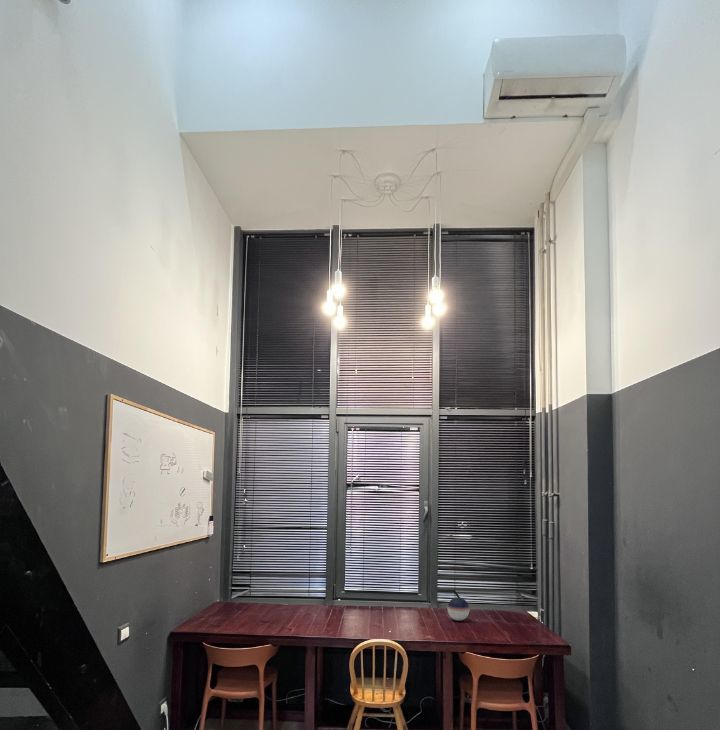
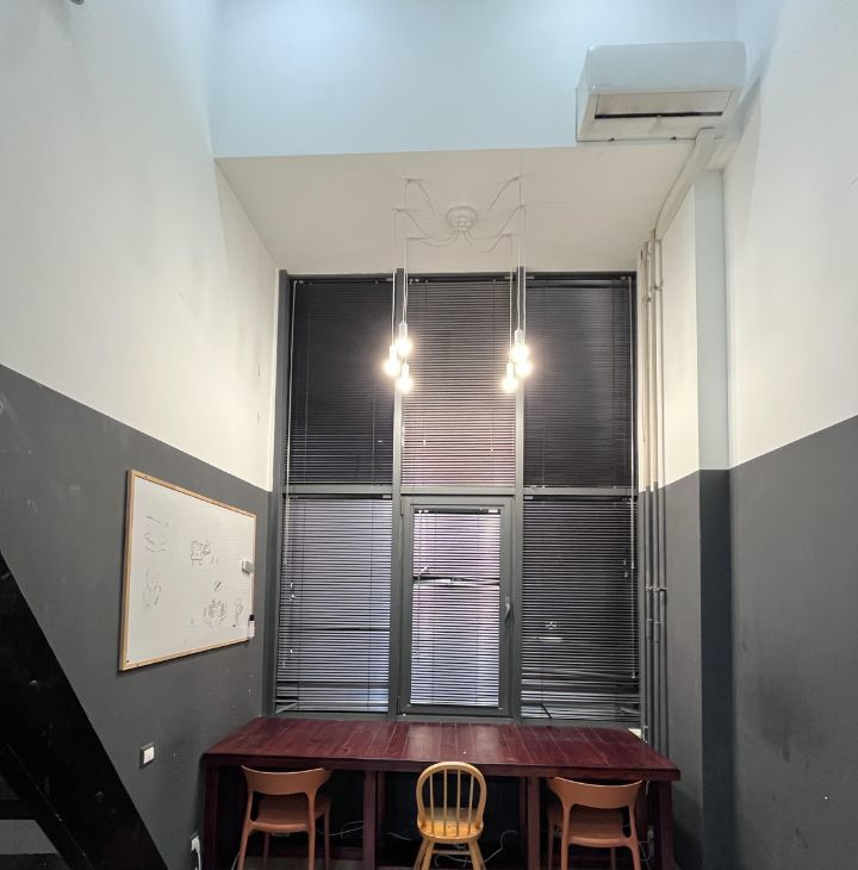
- speaker (458, 608)
